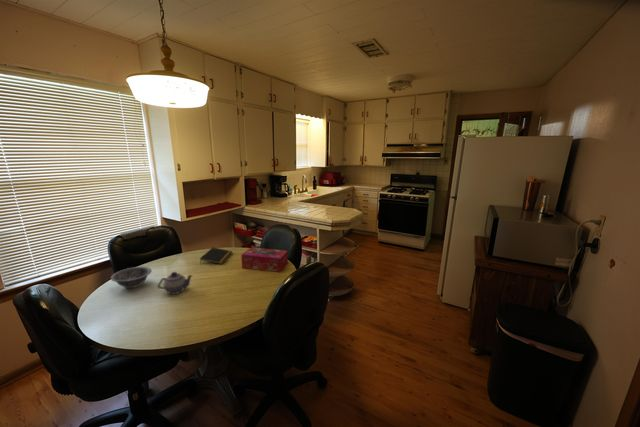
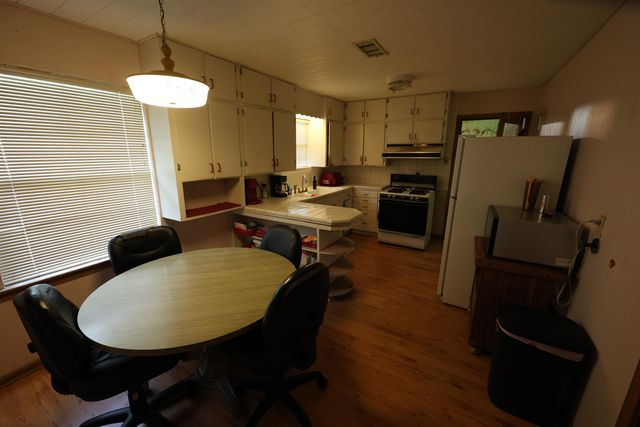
- bowl (132, 279)
- tissue box (265, 259)
- teapot (175, 281)
- notepad (217, 255)
